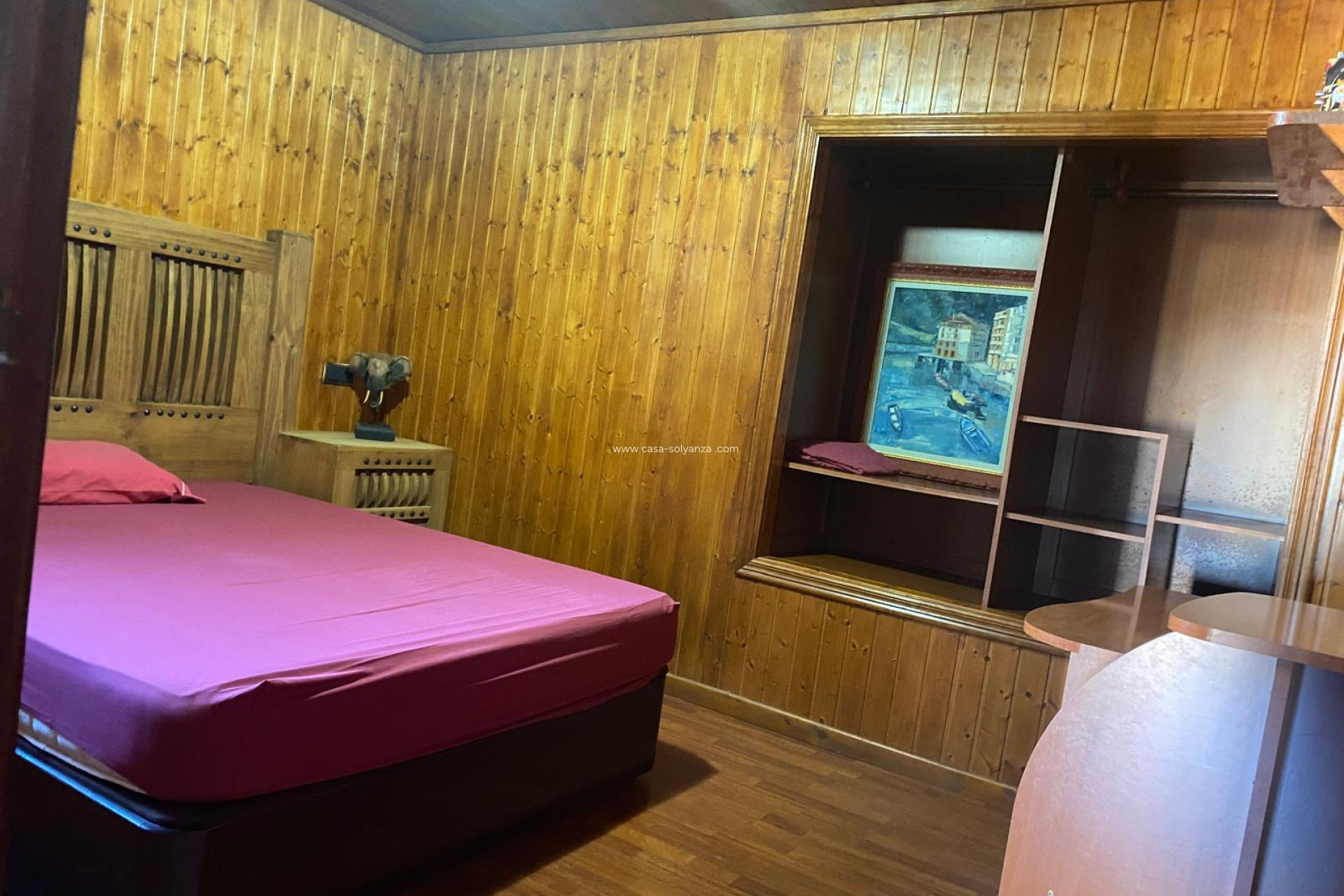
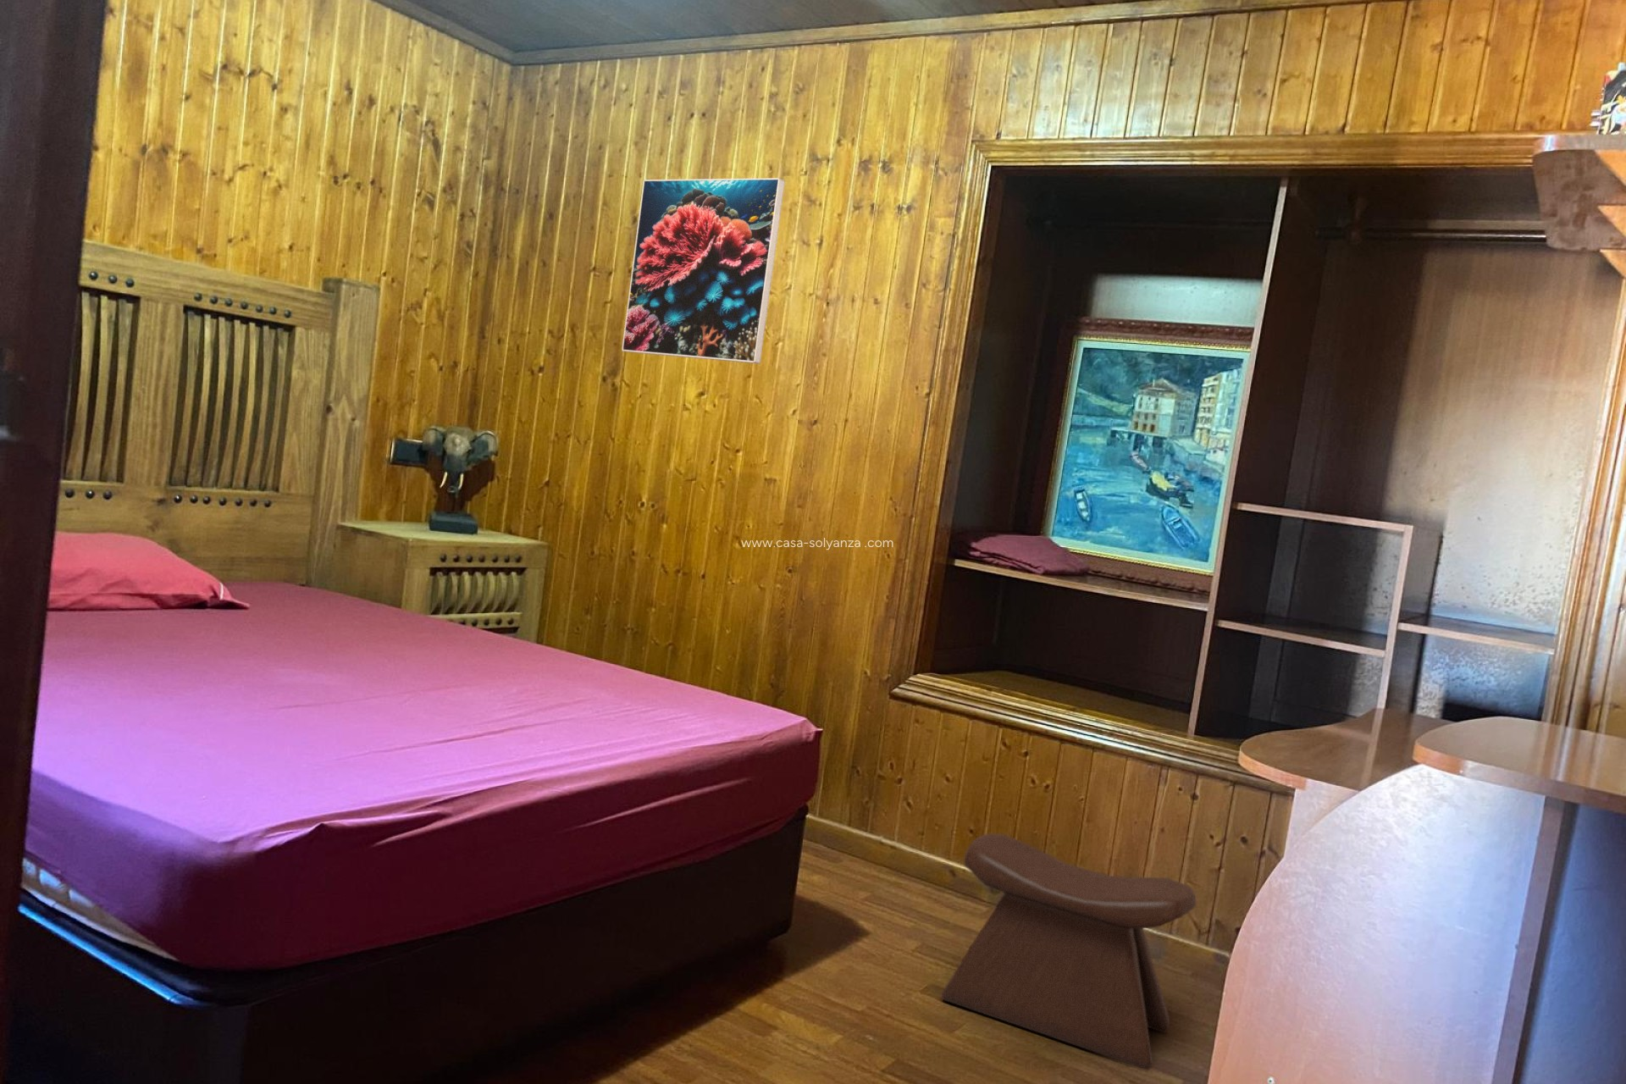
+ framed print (699, 269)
+ stool (1066, 939)
